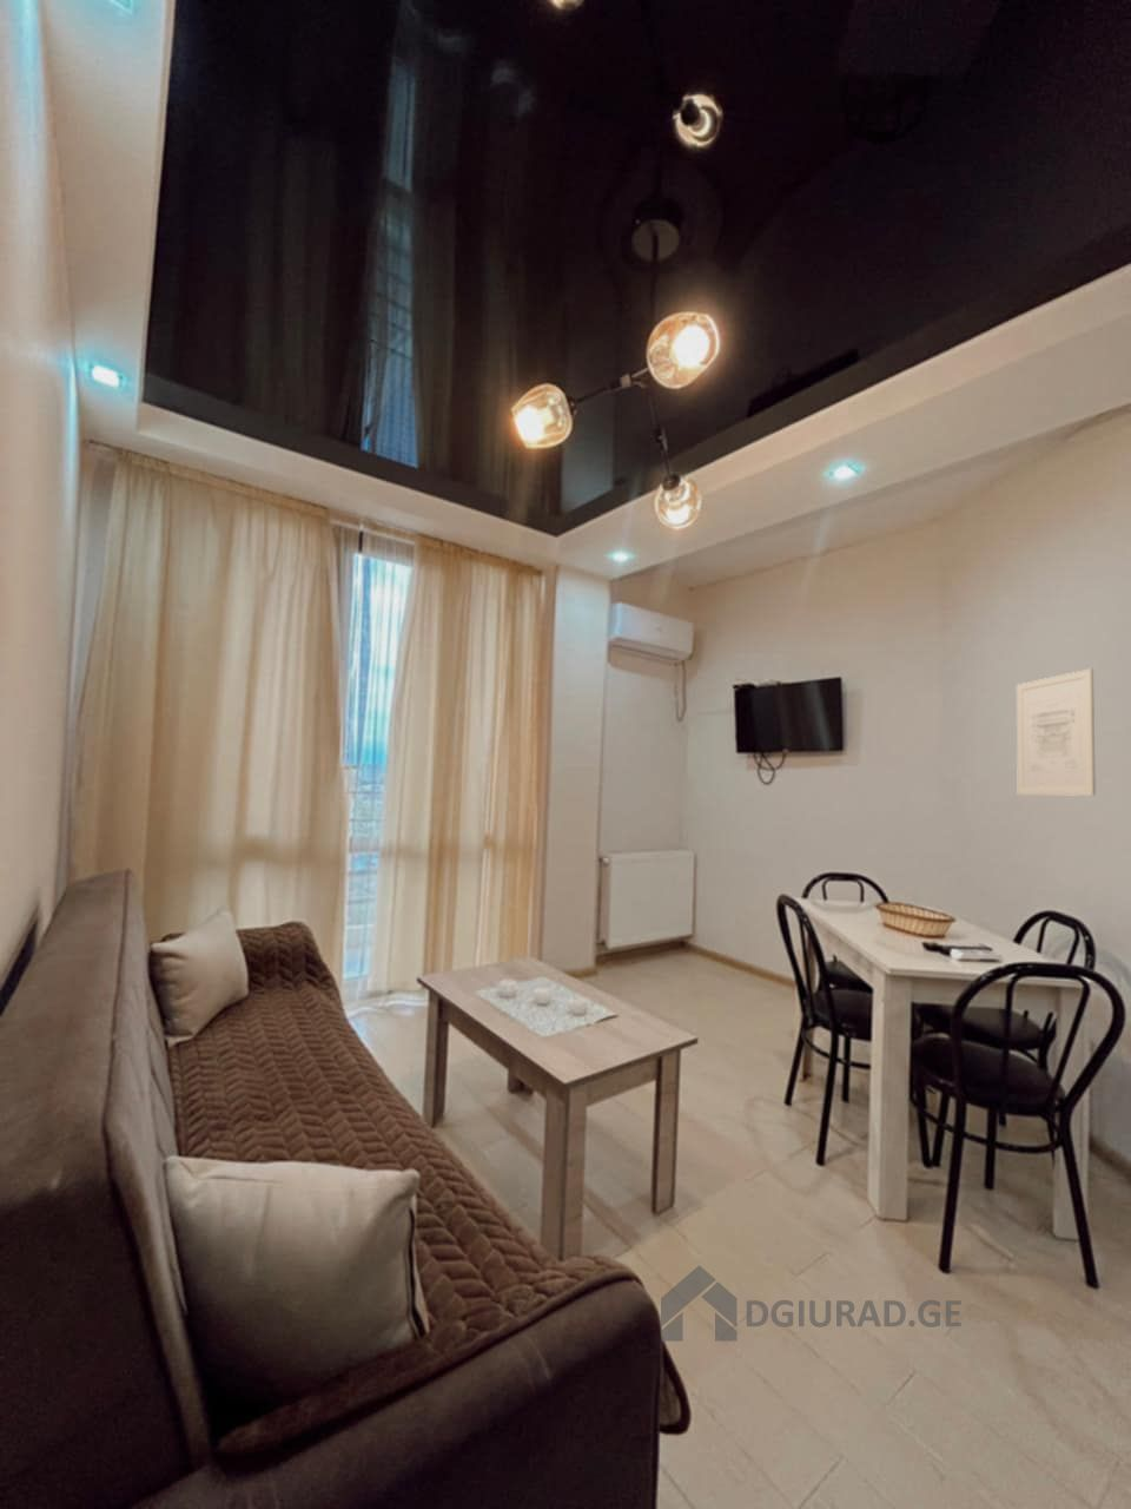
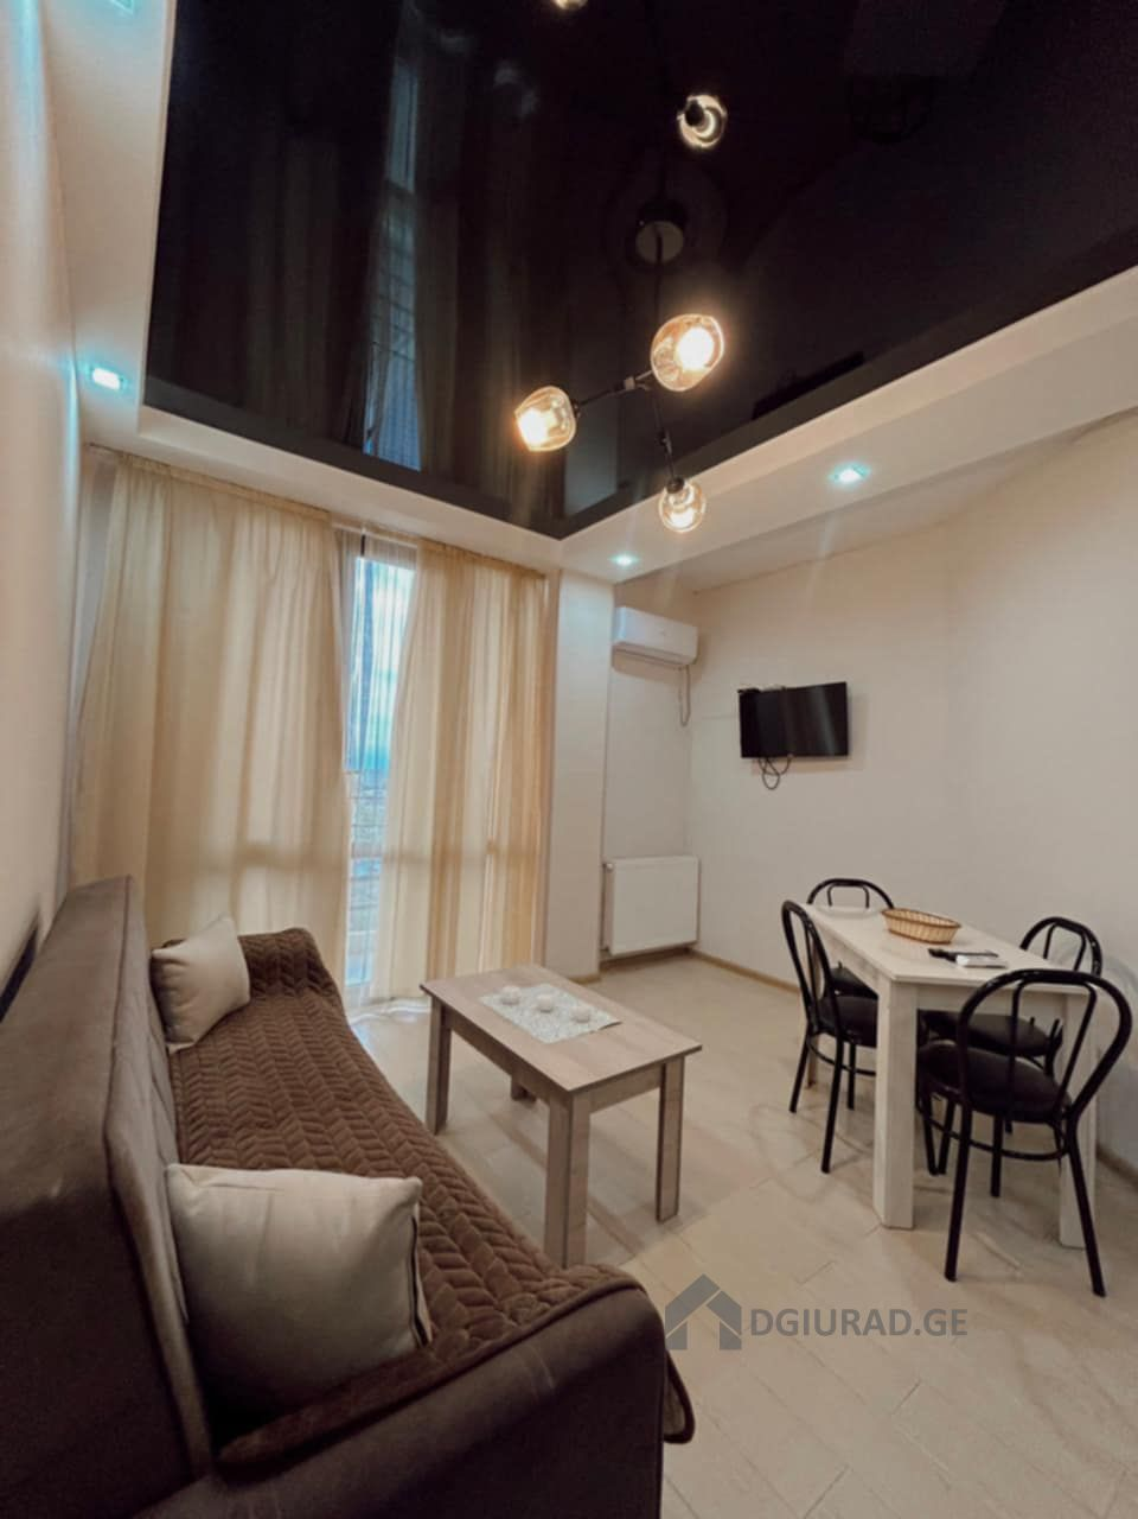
- wall art (1053, 735)
